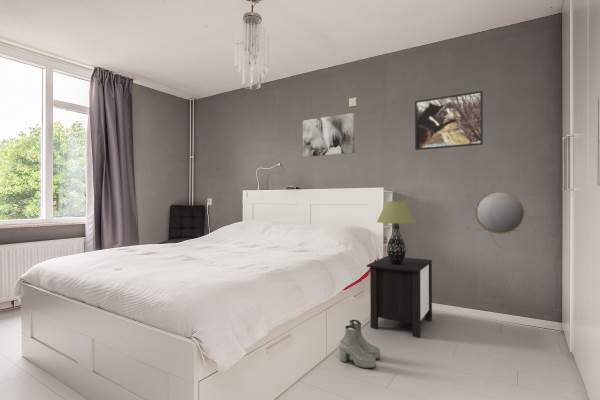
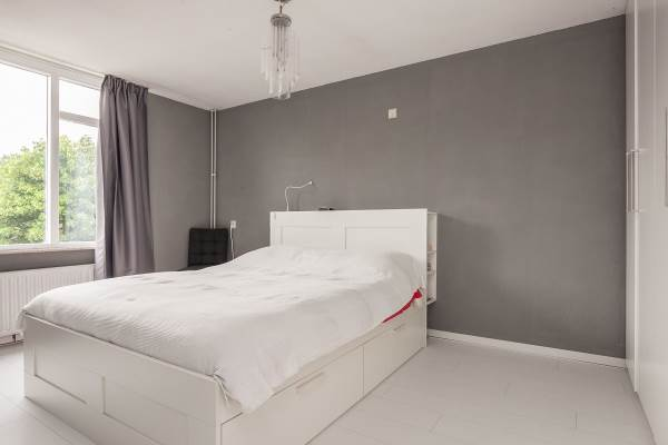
- wall art (327, 136)
- home mirror (499, 212)
- nightstand (400, 292)
- boots (359, 341)
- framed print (447, 121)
- table lamp (396, 232)
